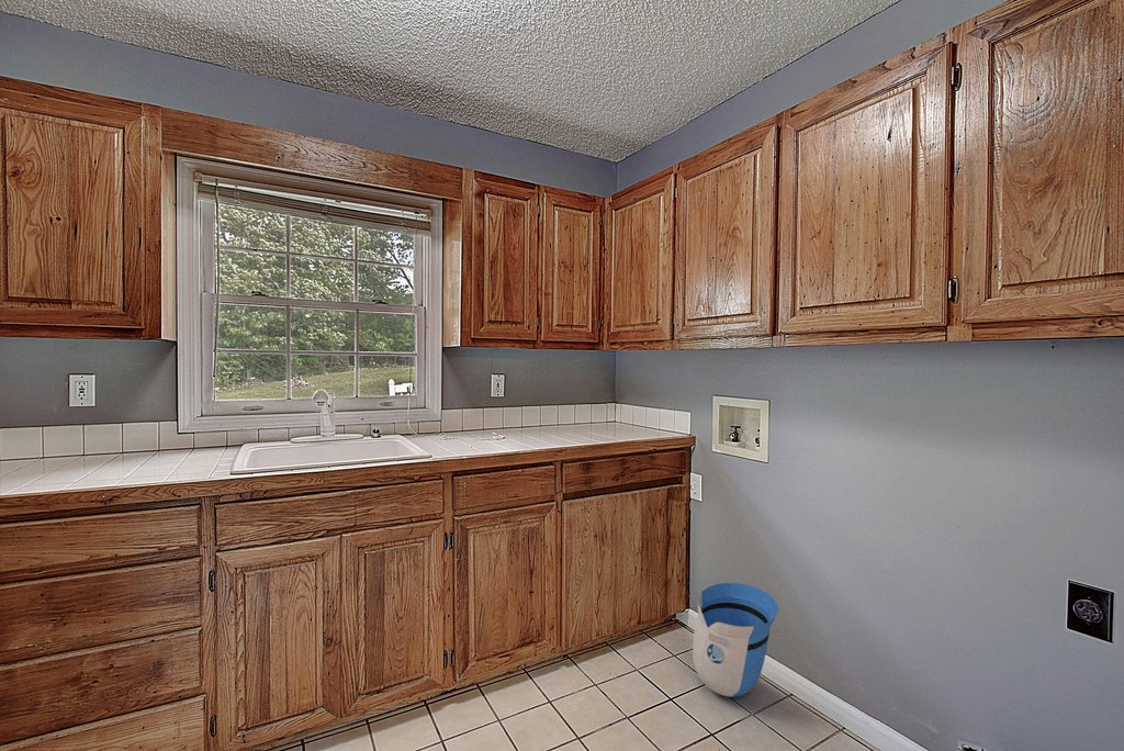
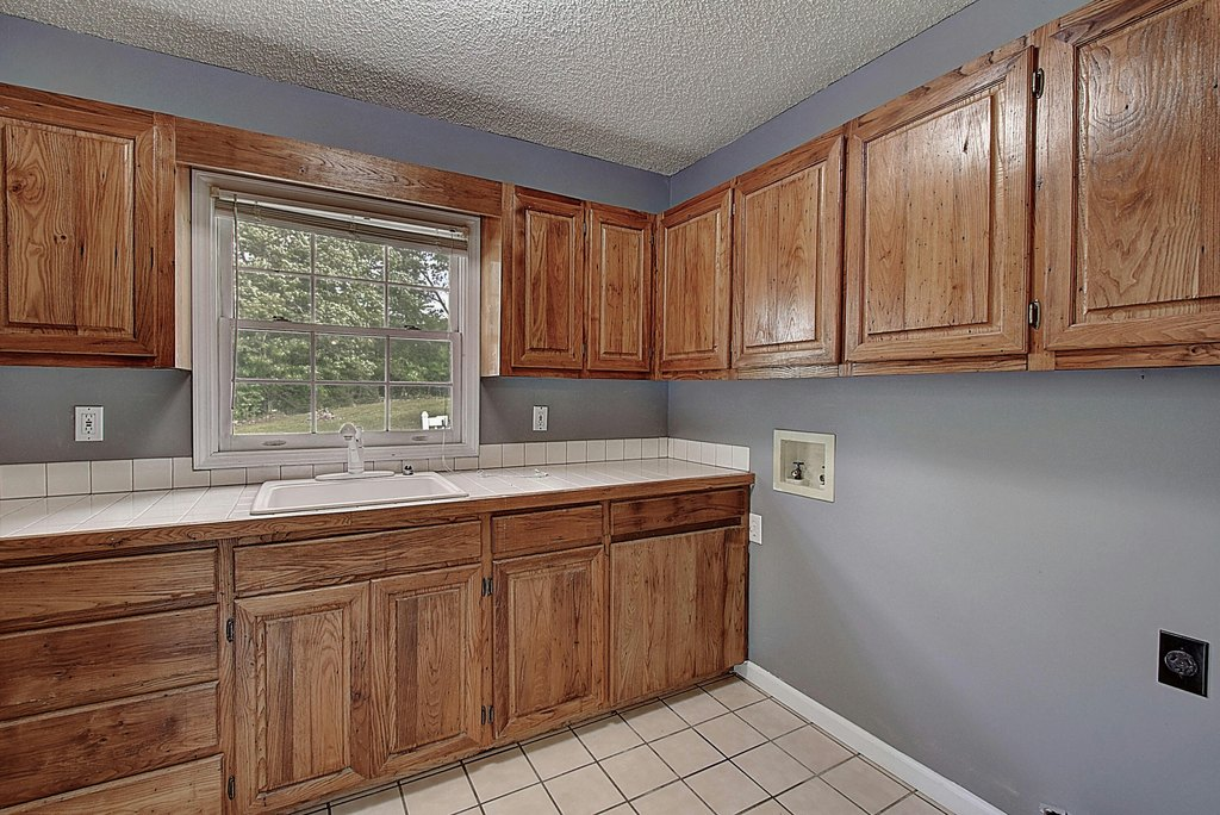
- sun visor (734, 643)
